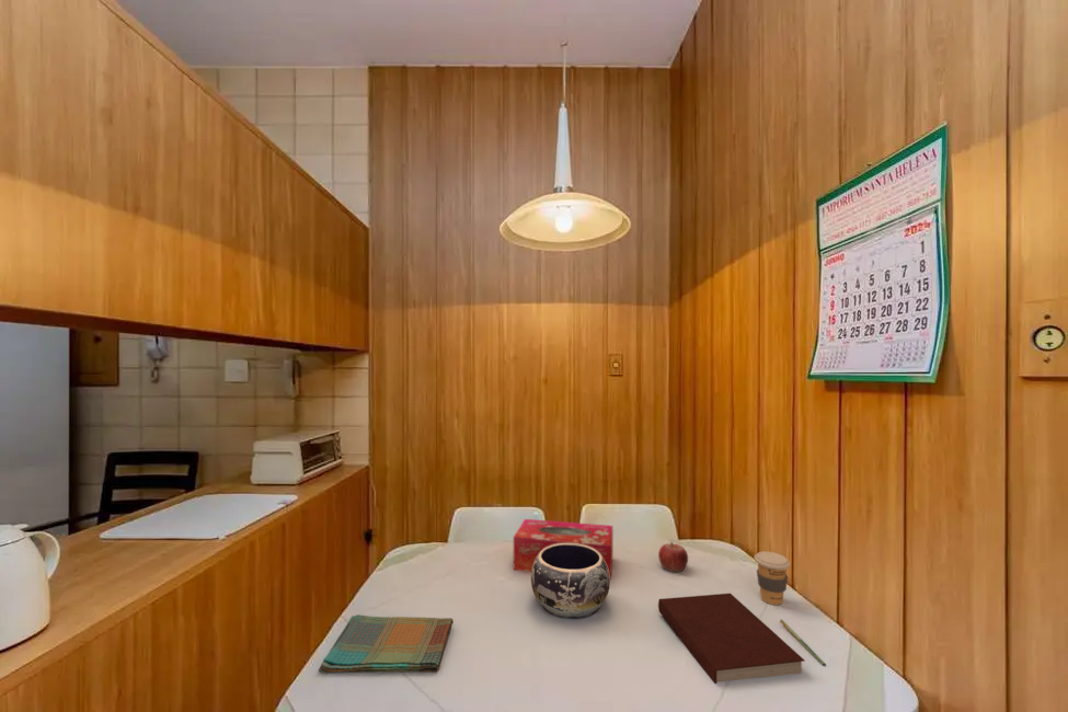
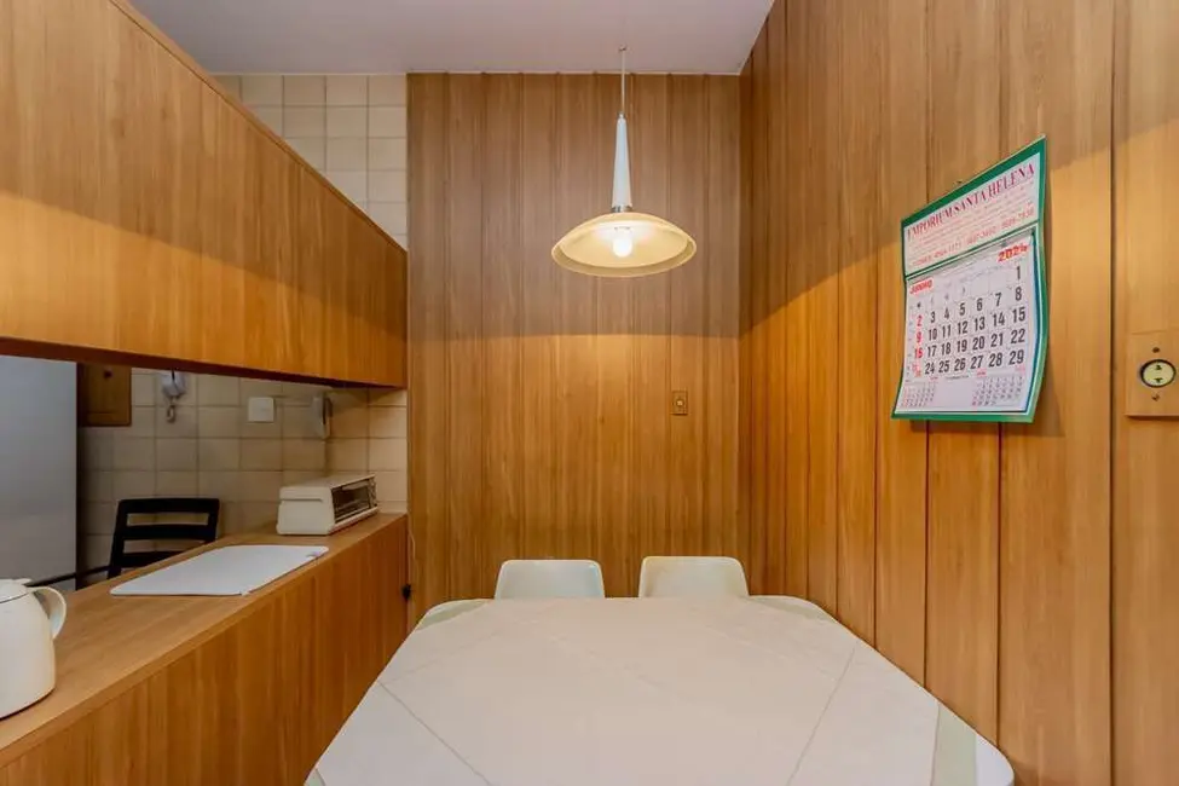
- tissue box (564, 542)
- pen (801, 641)
- dish towel (391, 640)
- decorative bowl (570, 578)
- fruit (673, 554)
- coffee cup (771, 578)
- notebook (723, 633)
